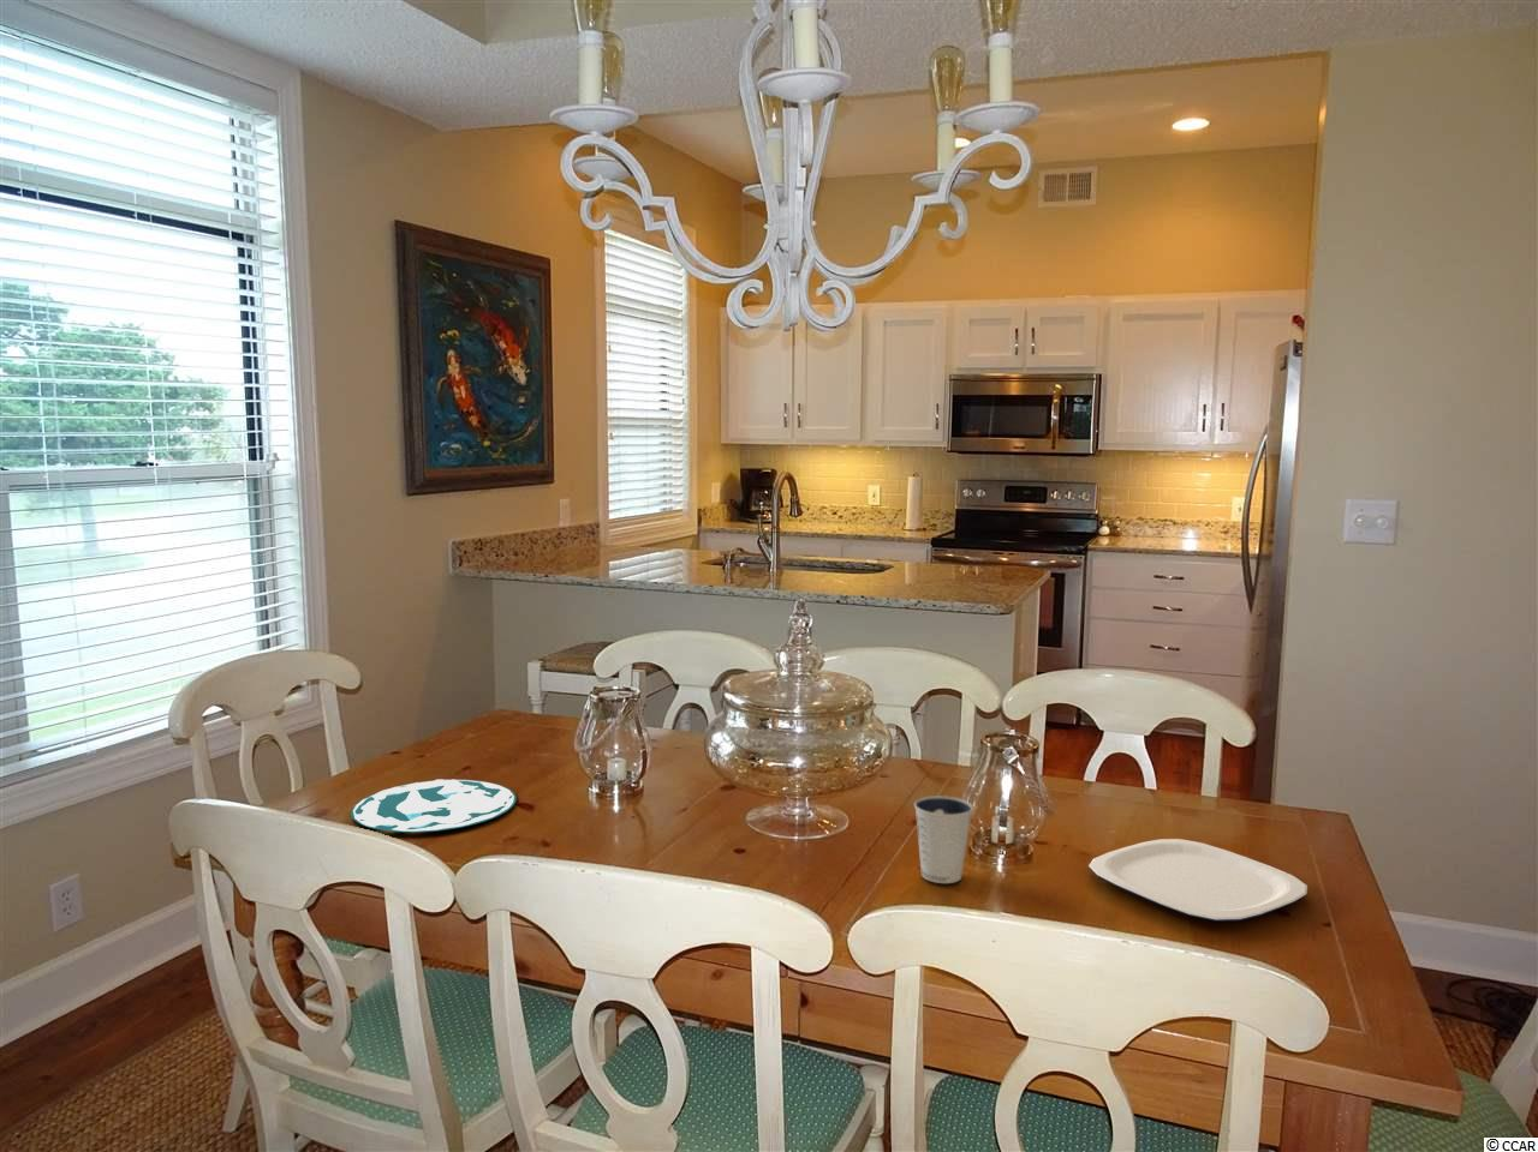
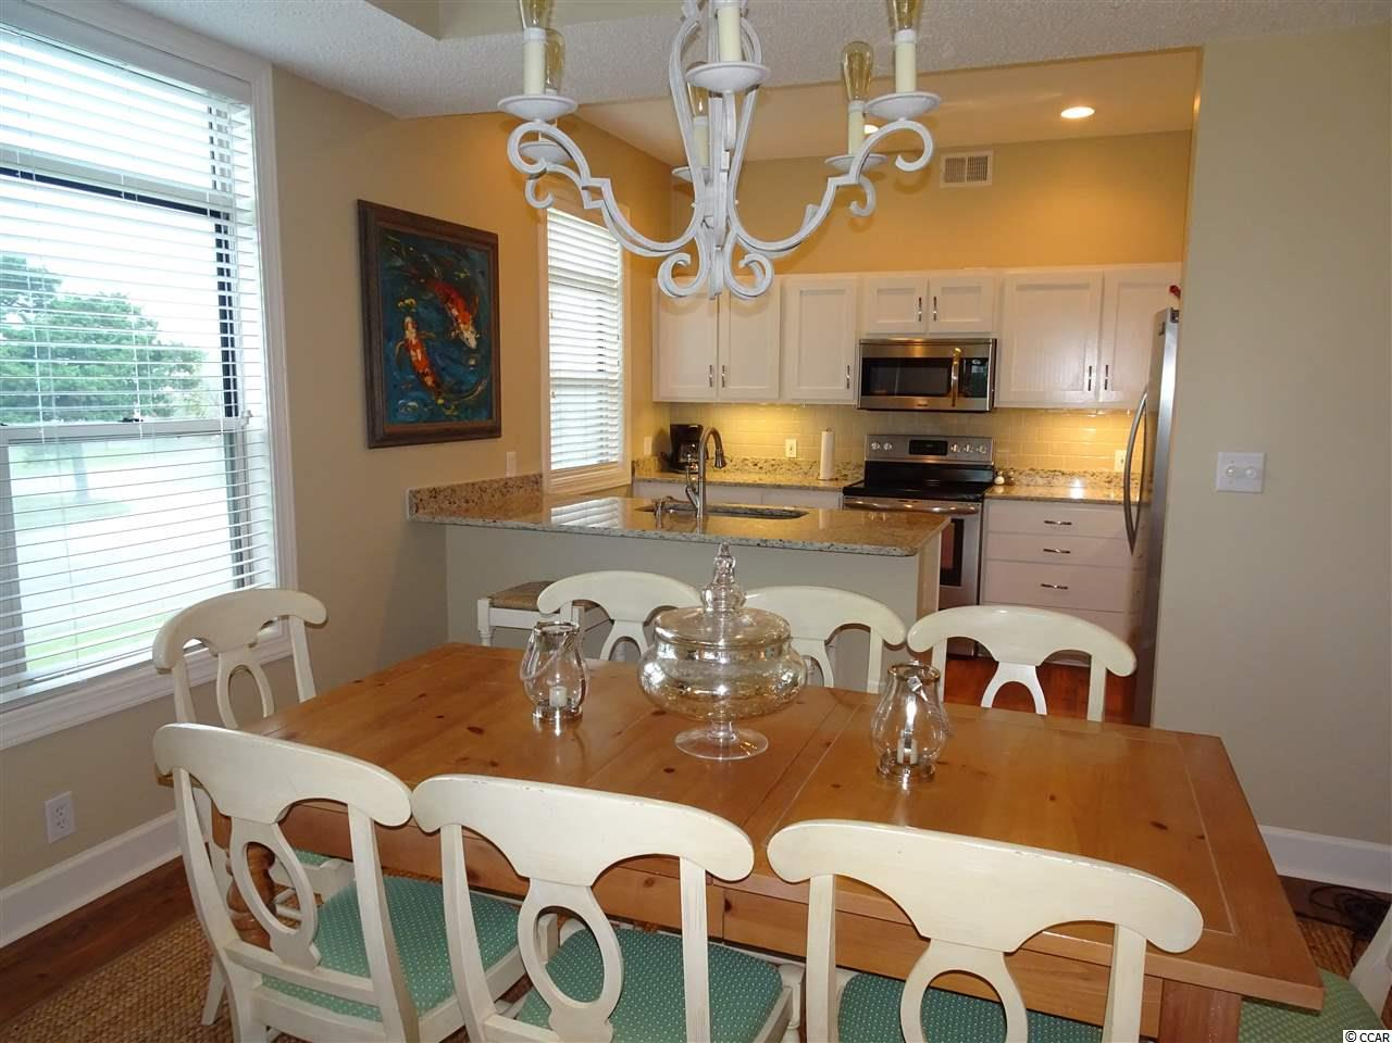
- dixie cup (942, 840)
- plate (1194, 879)
- plate (435, 796)
